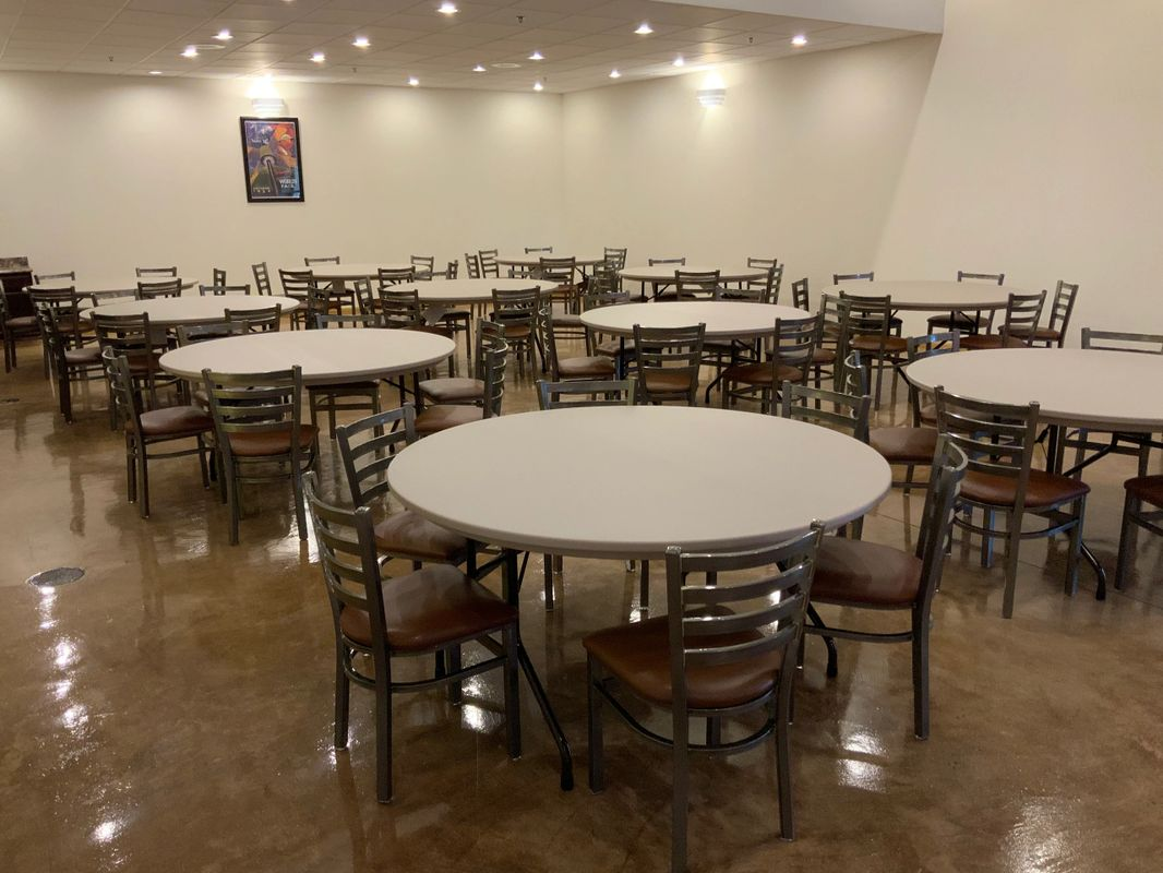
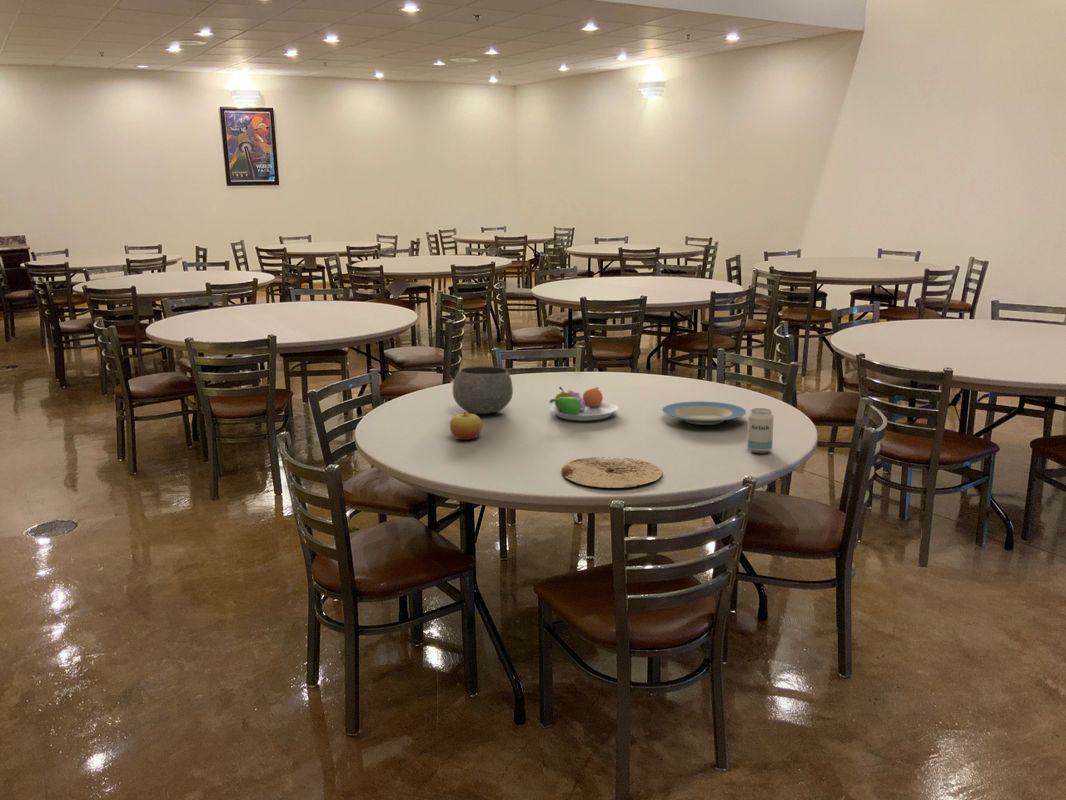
+ fruit bowl (581, 401)
+ beverage can (760, 430)
+ apple (465, 425)
+ plate (611, 469)
+ bowl (482, 390)
+ plate (703, 415)
